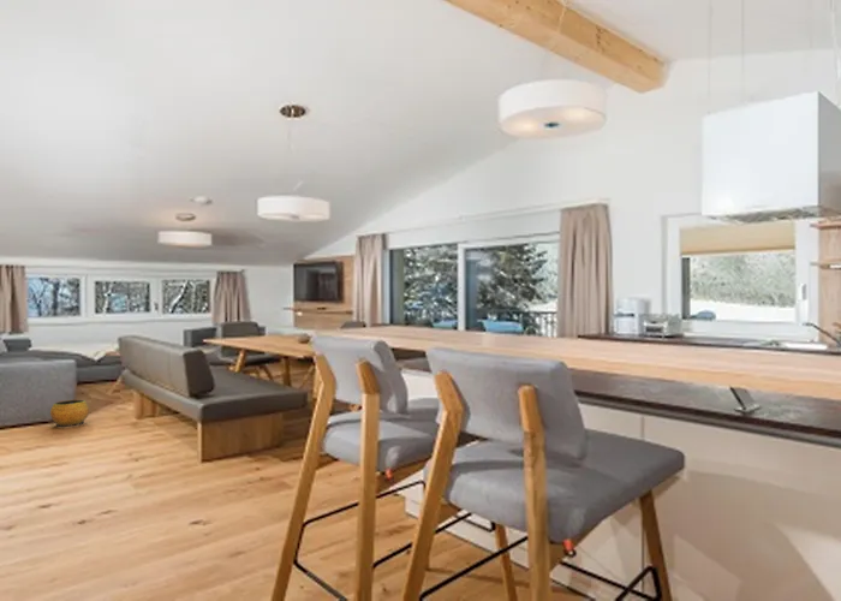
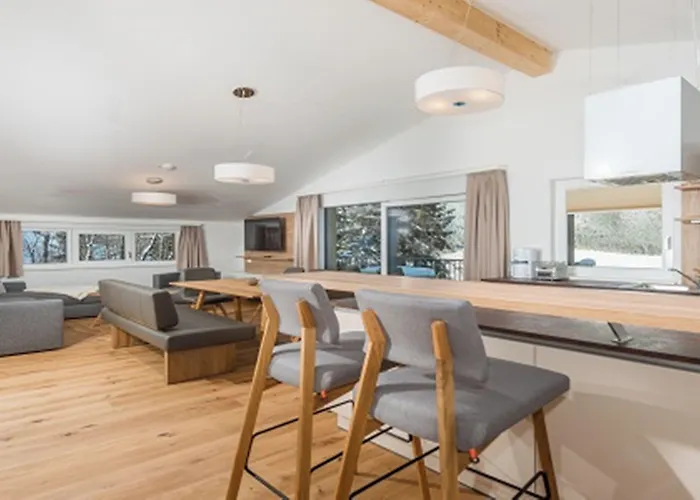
- clay pot (66, 412)
